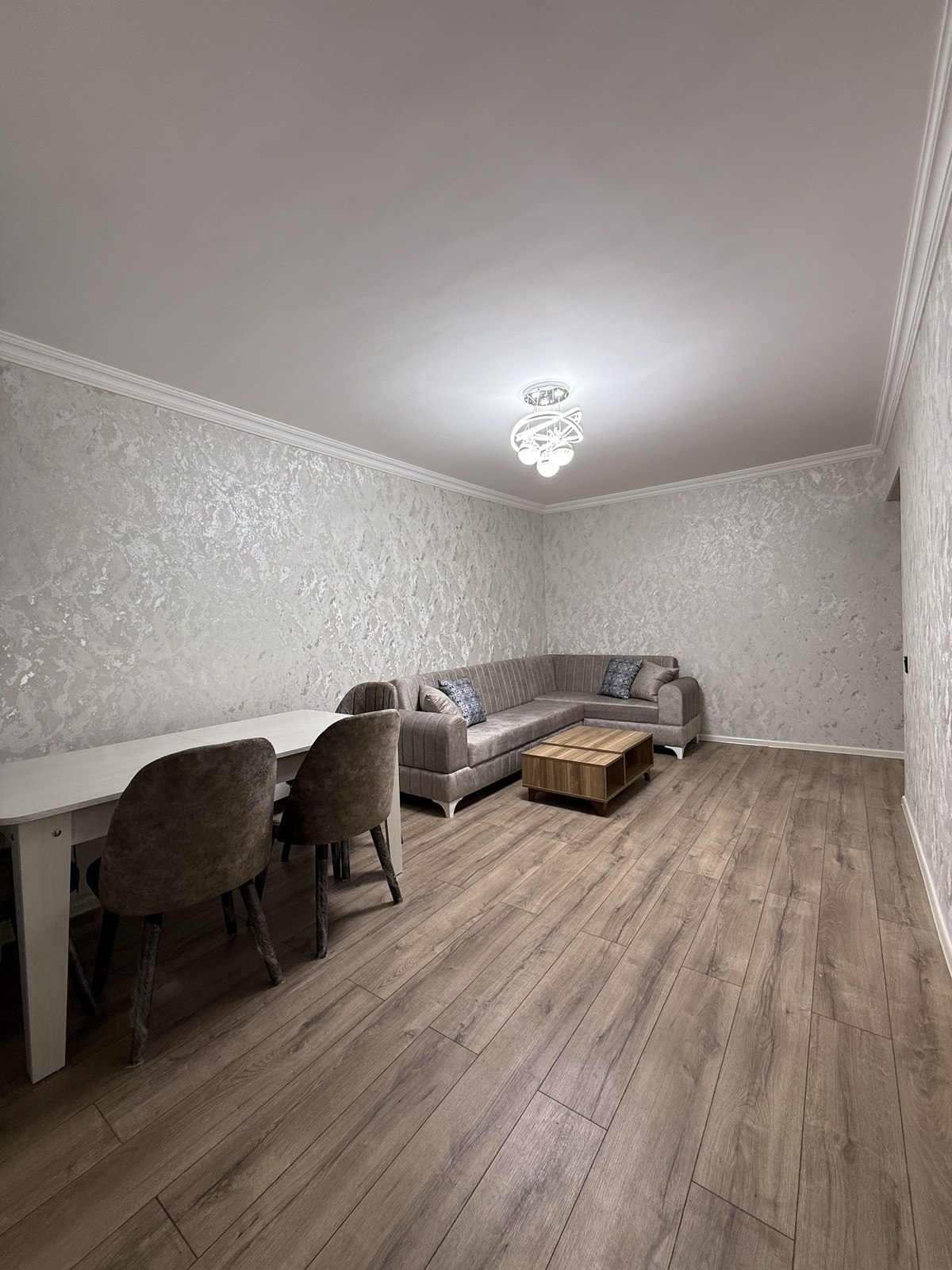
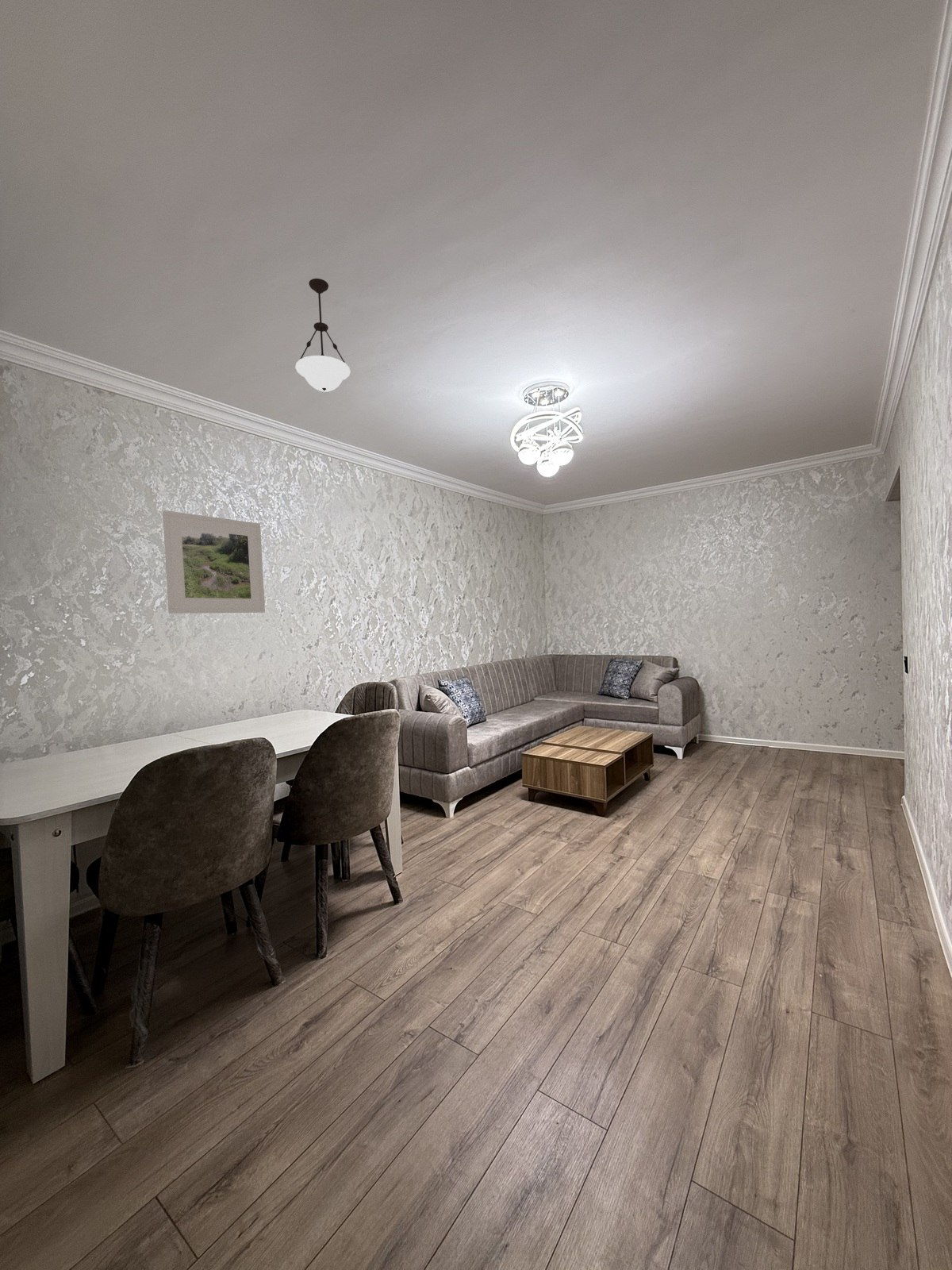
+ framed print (217, 565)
+ pendant light (321, 337)
